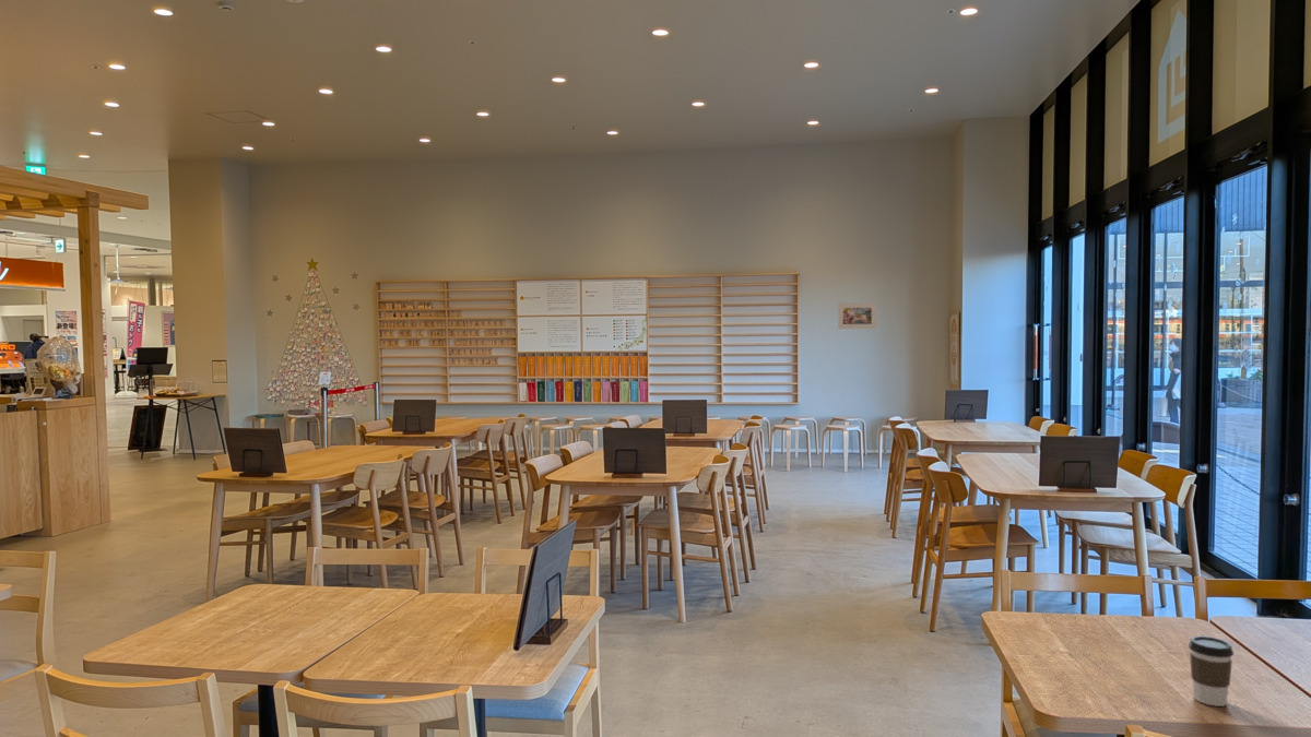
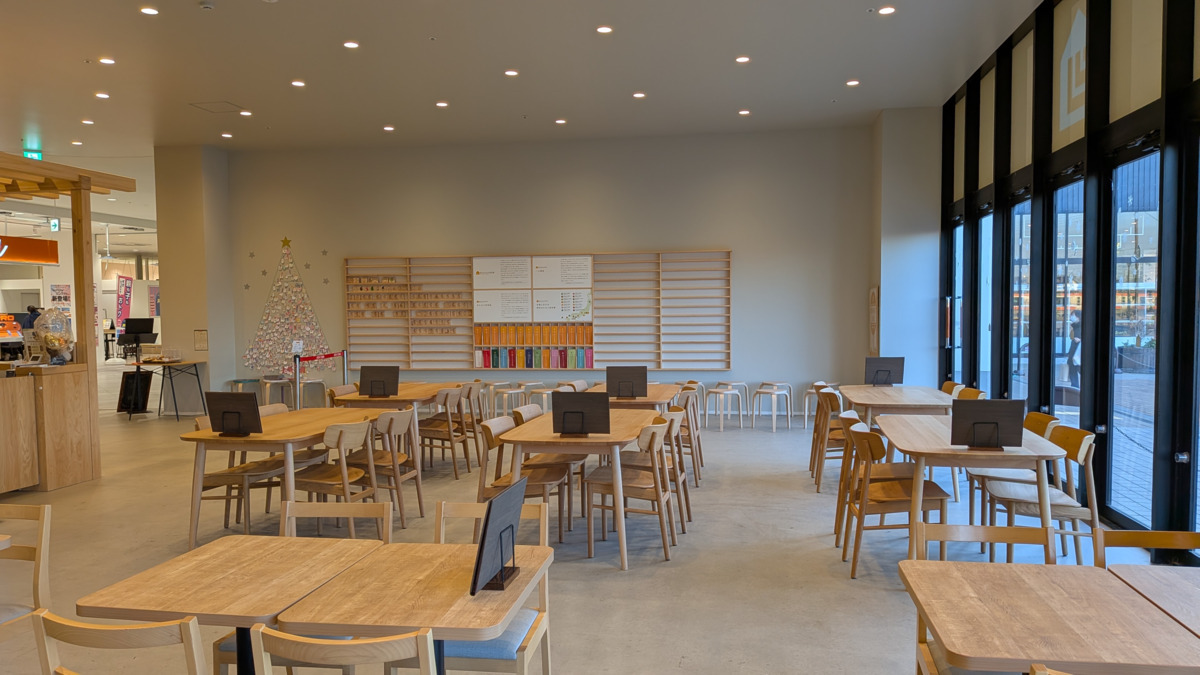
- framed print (857, 316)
- coffee cup (1209, 670)
